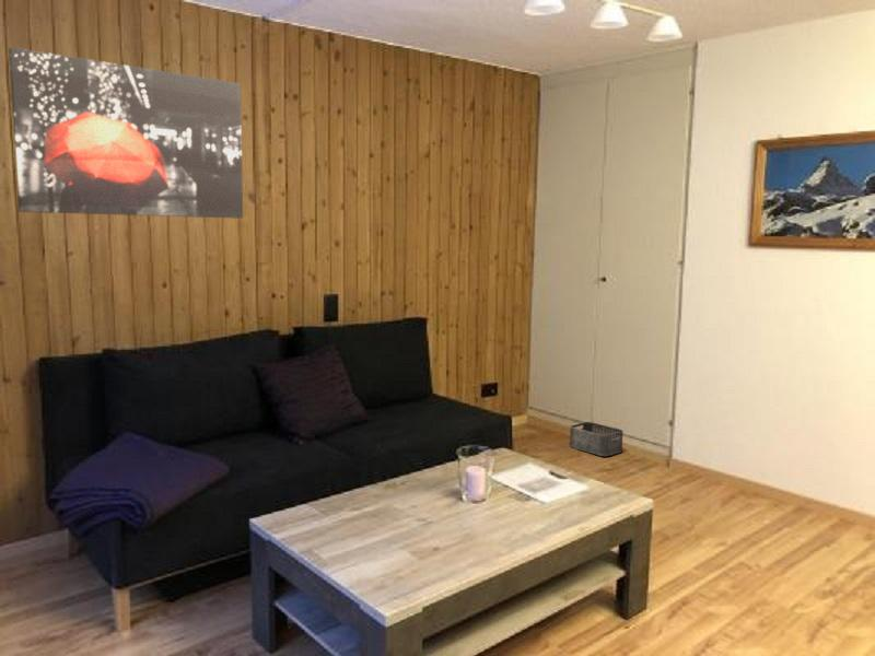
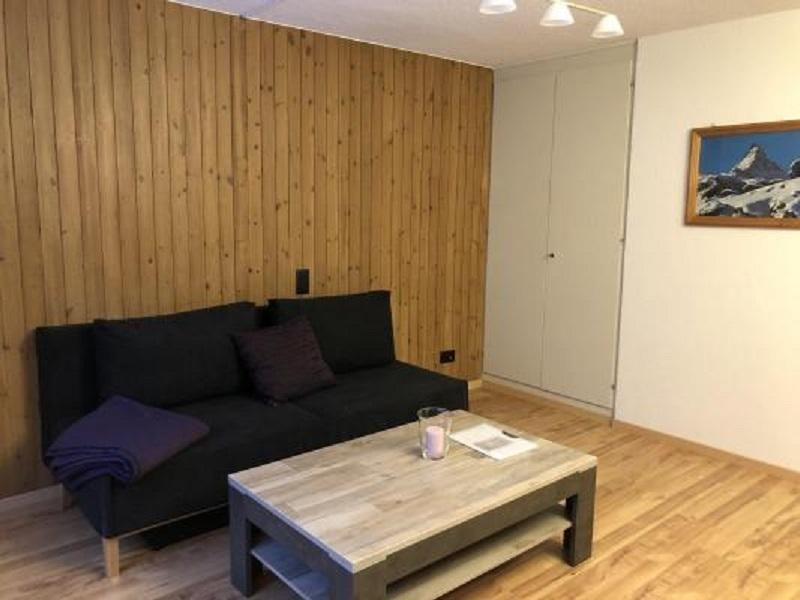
- wall art (138, 142)
- storage bin (595, 438)
